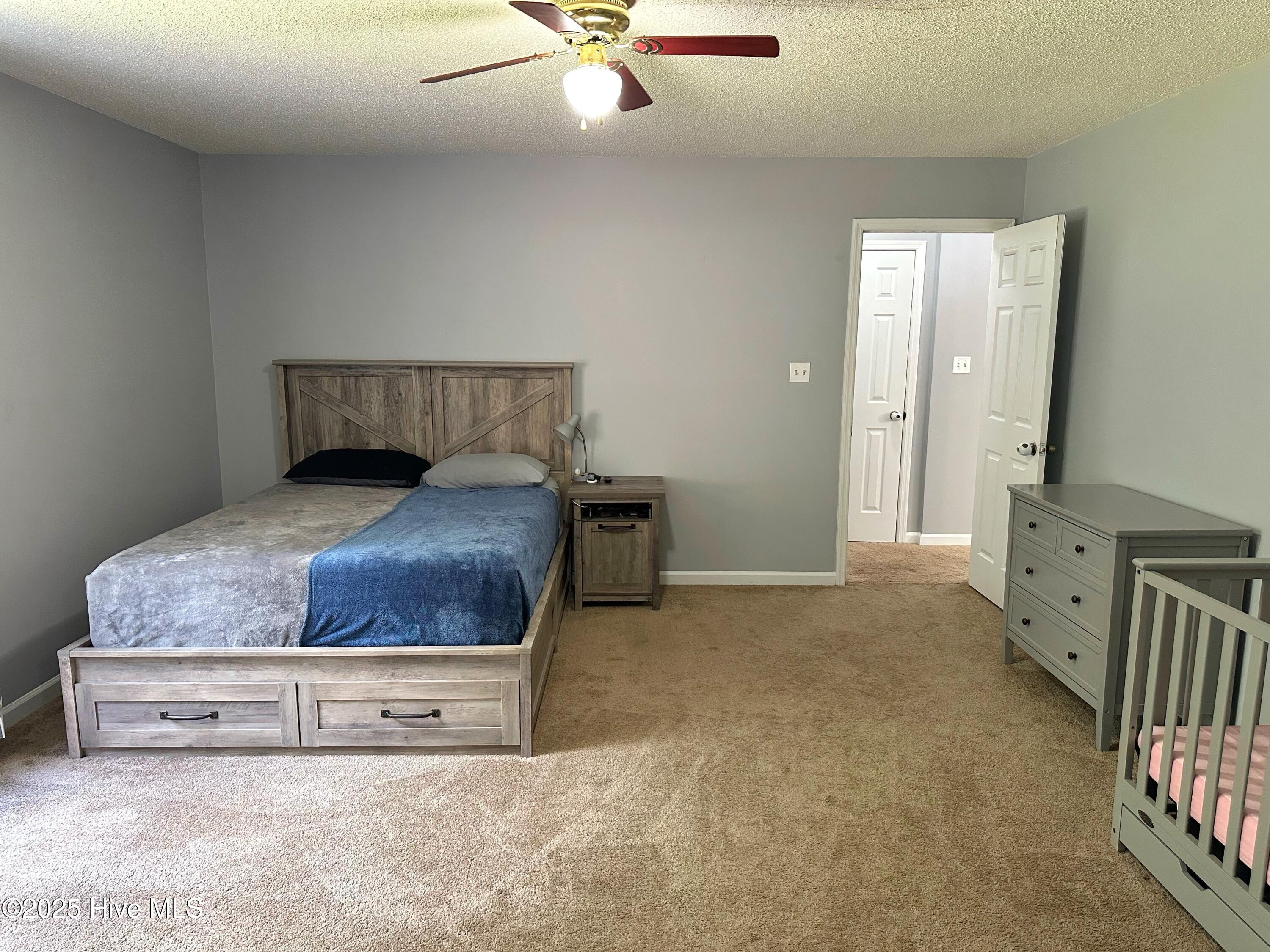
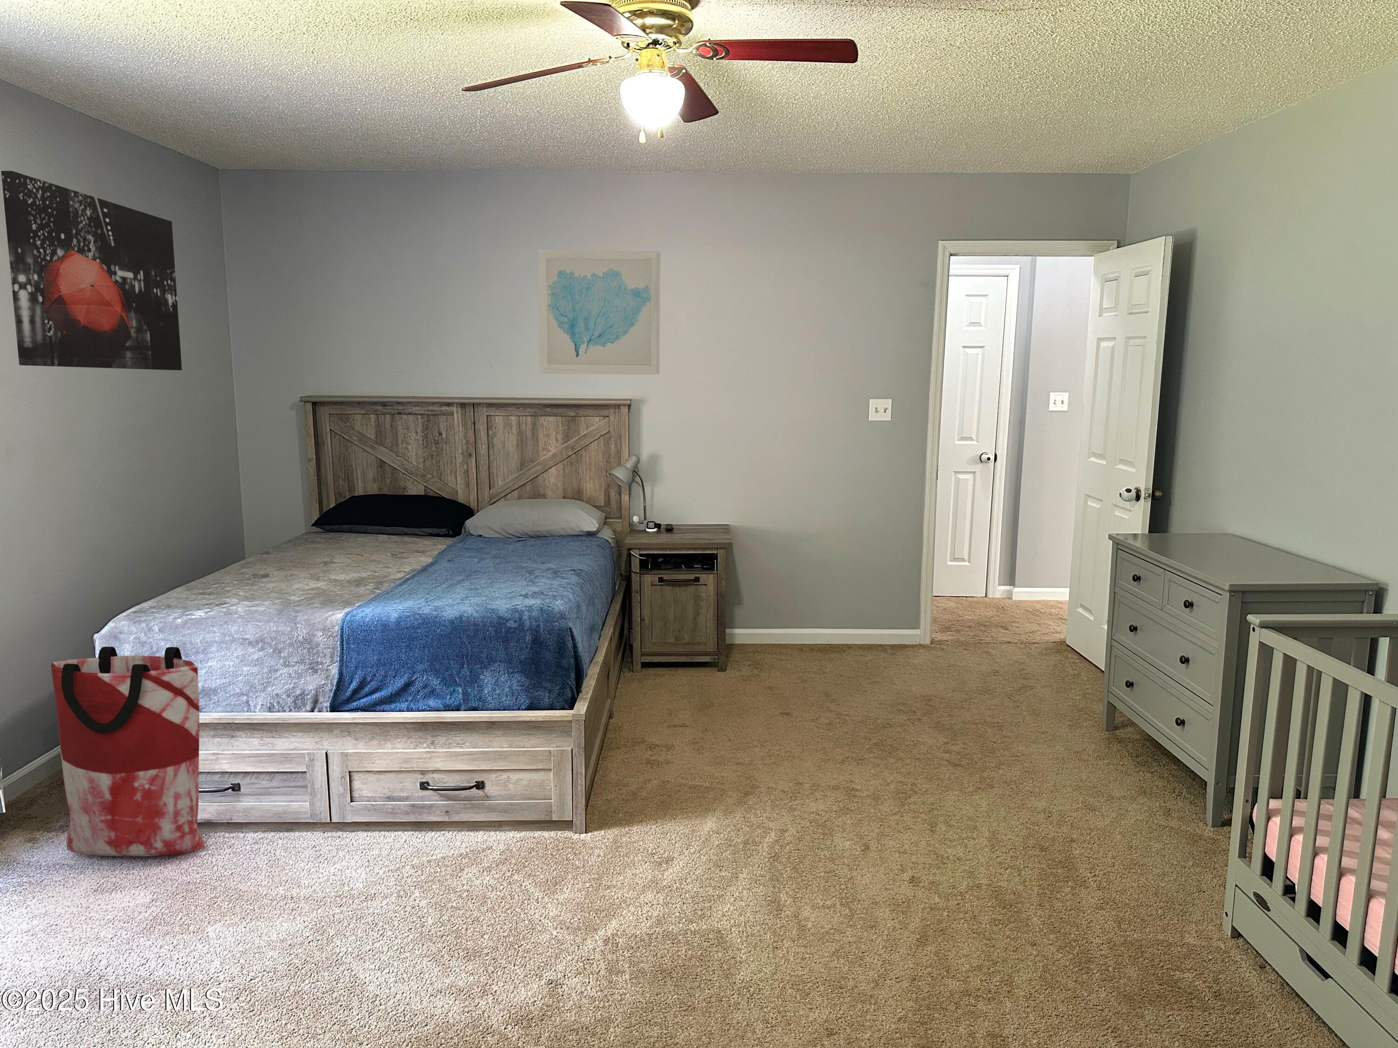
+ wall art (105, 285)
+ bag (131, 756)
+ wall art (599, 313)
